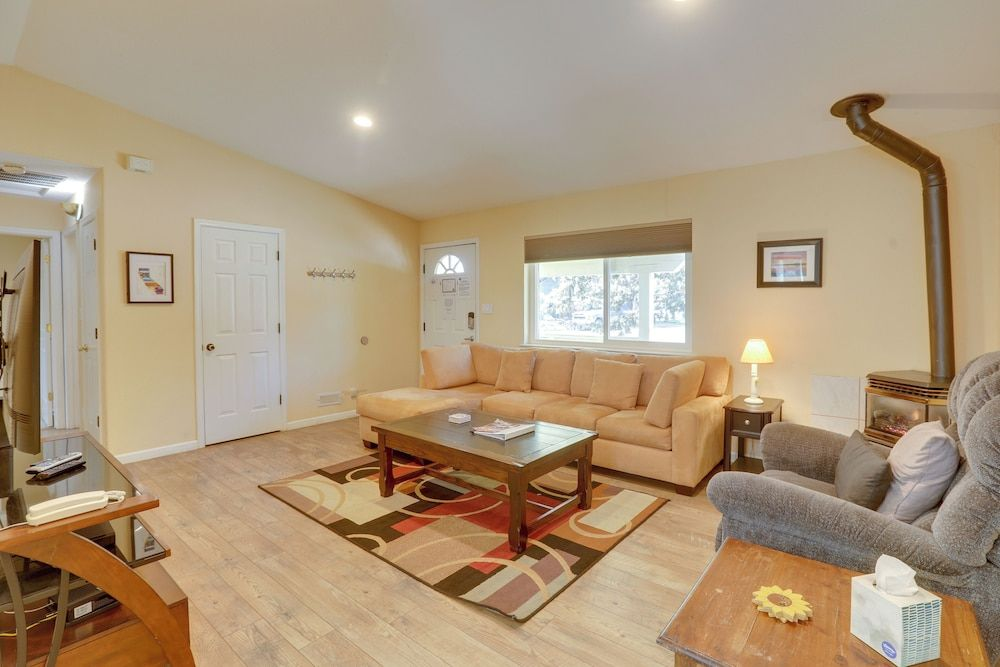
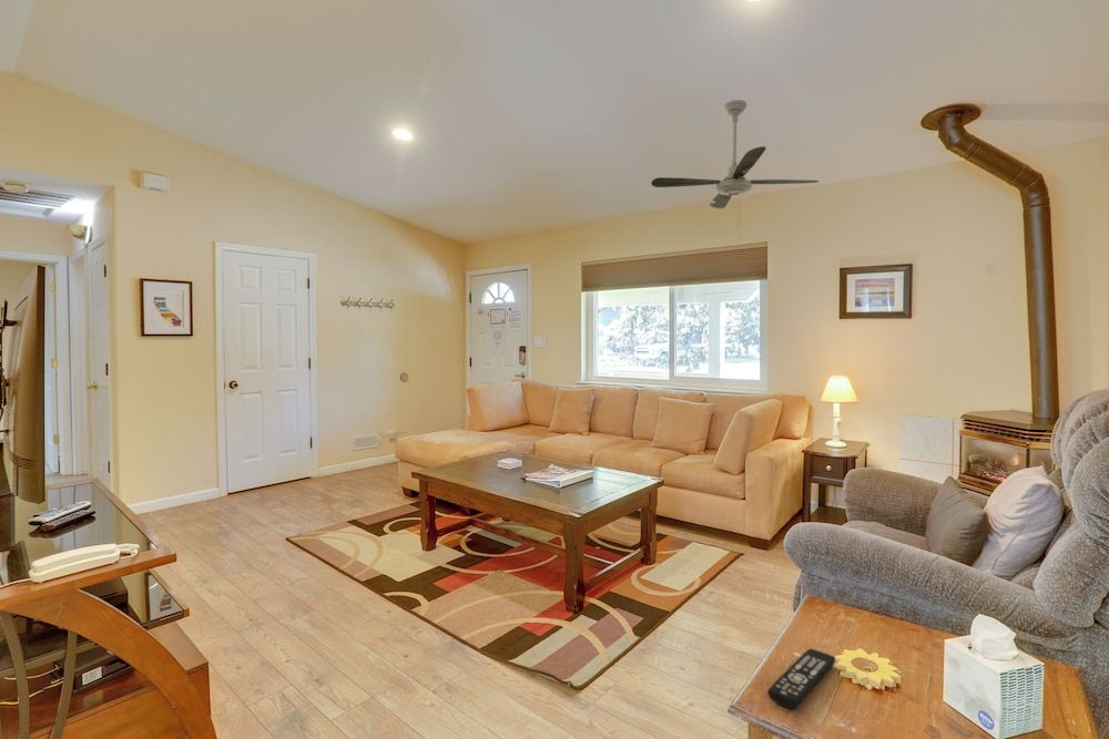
+ ceiling fan (733, 147)
+ remote control (803, 676)
